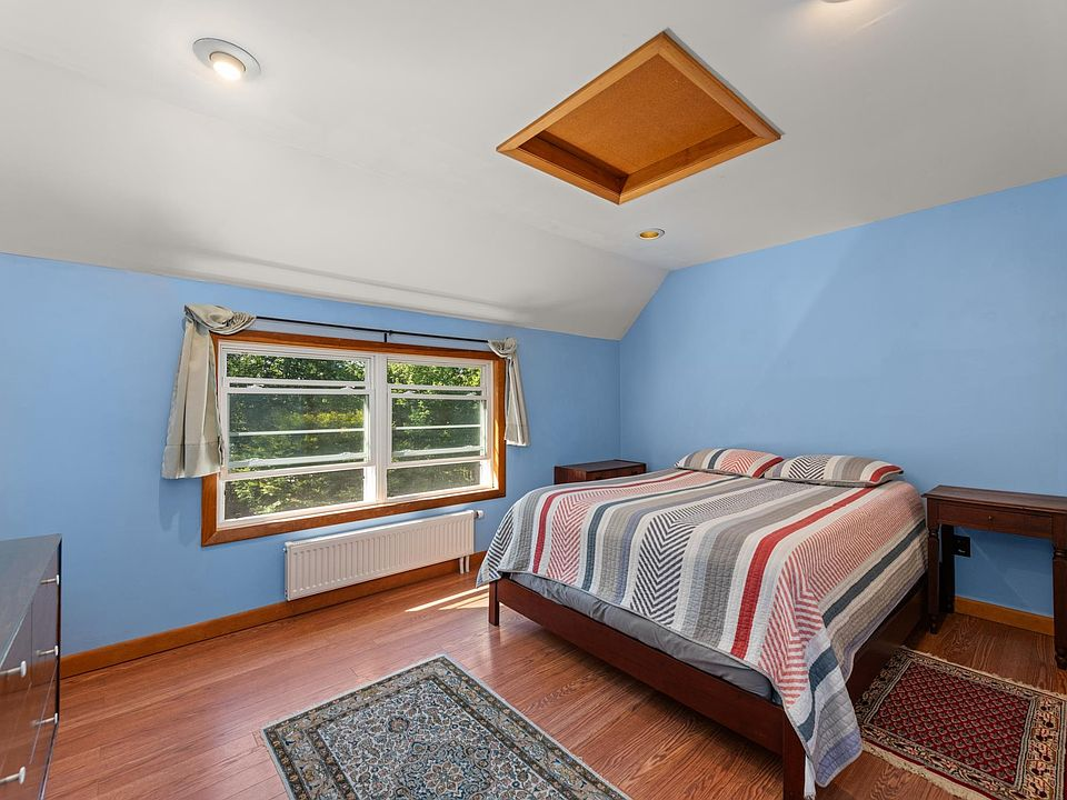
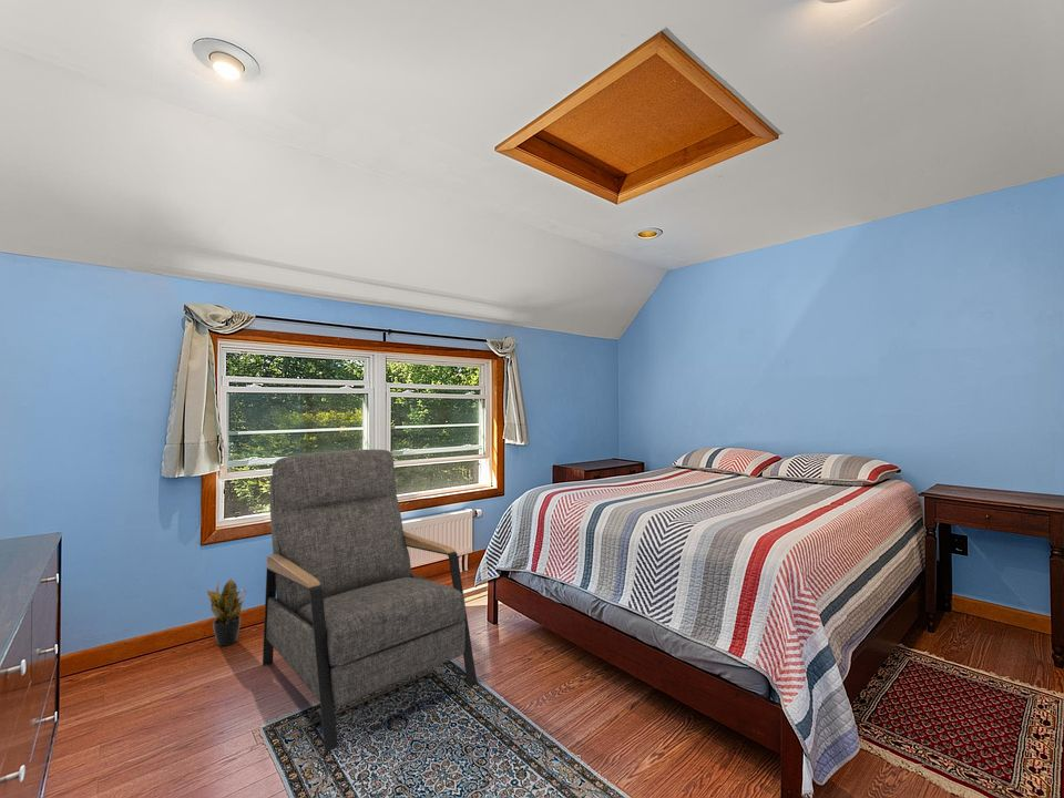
+ chair (362, 563)
+ potted plant (228, 608)
